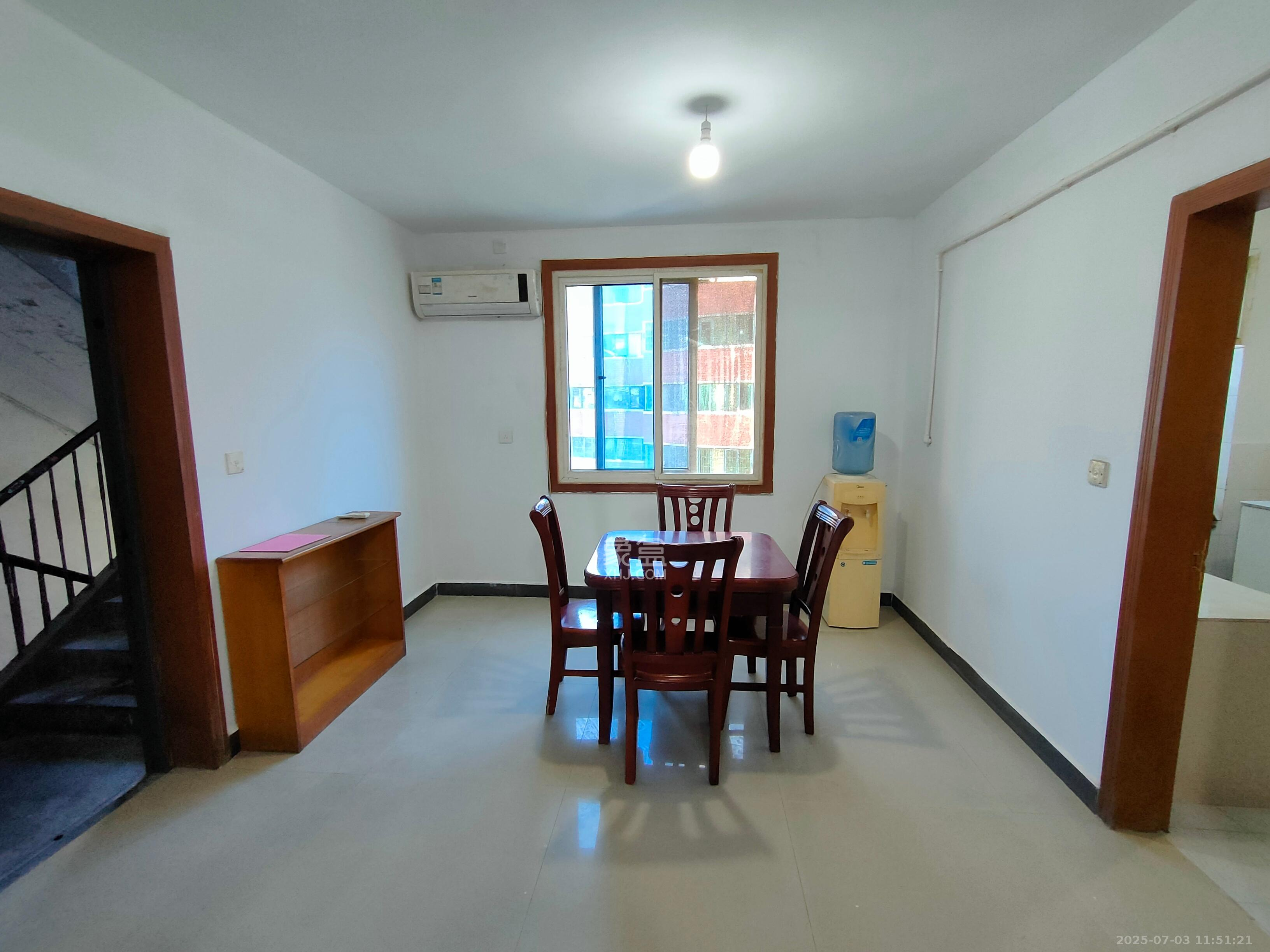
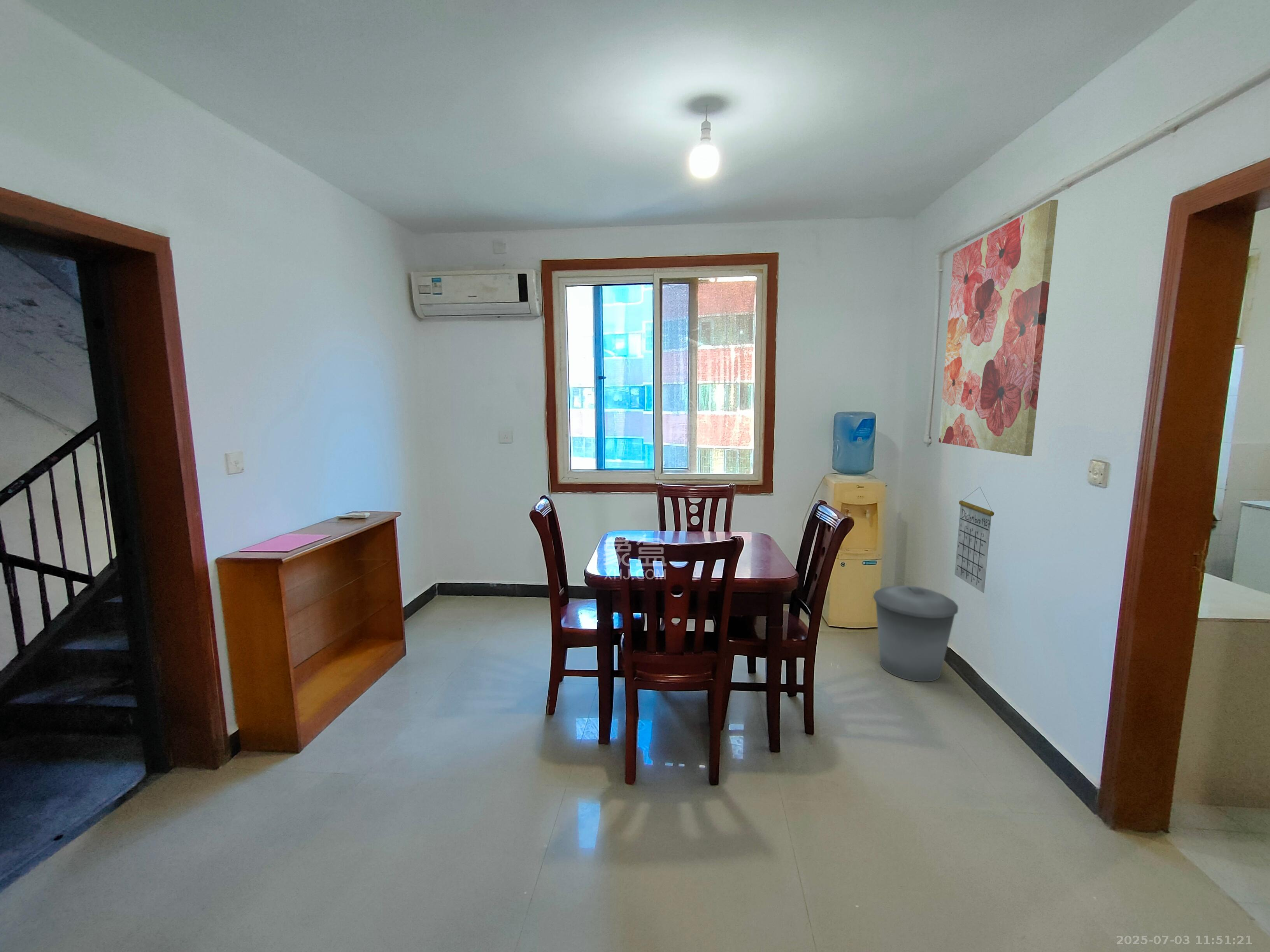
+ calendar (973, 536)
+ trash can (912, 628)
+ wall art (988, 342)
